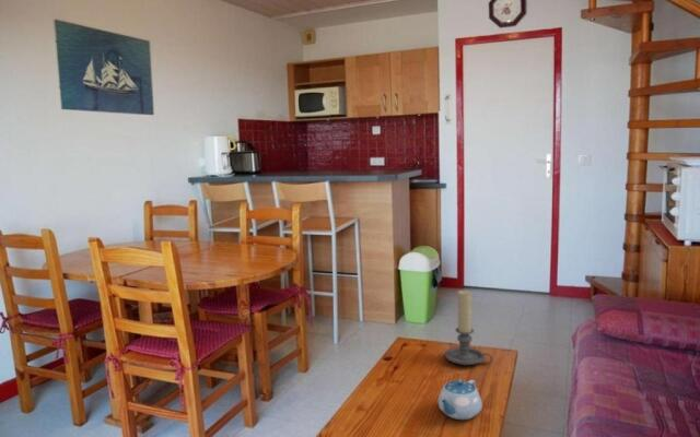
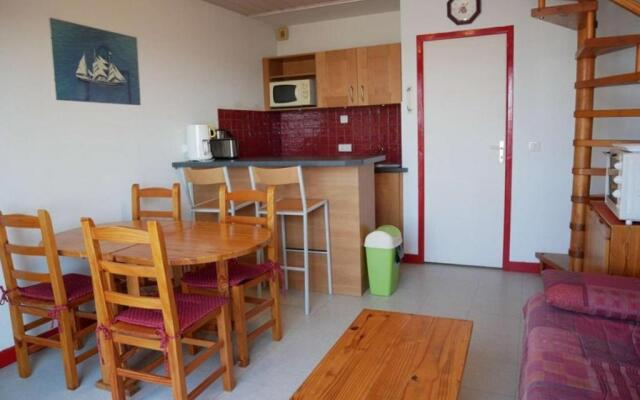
- chinaware (458, 397)
- candle holder (468, 326)
